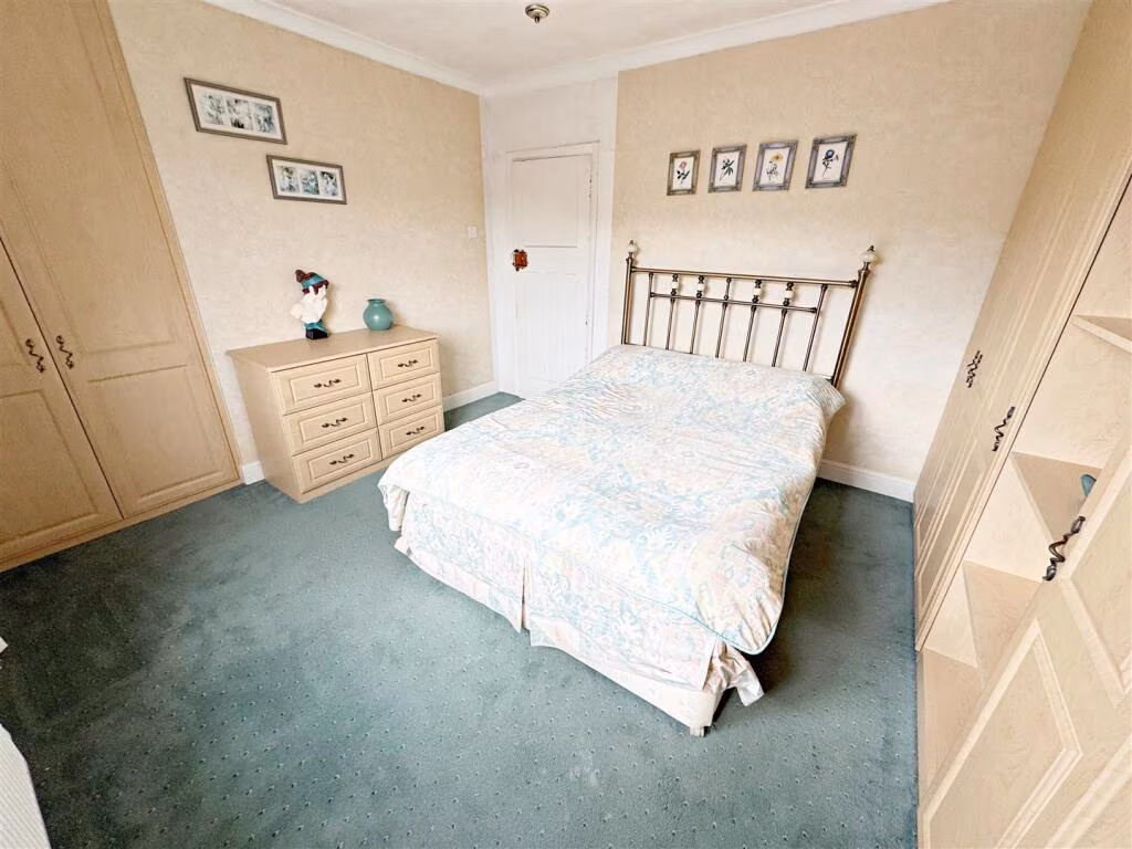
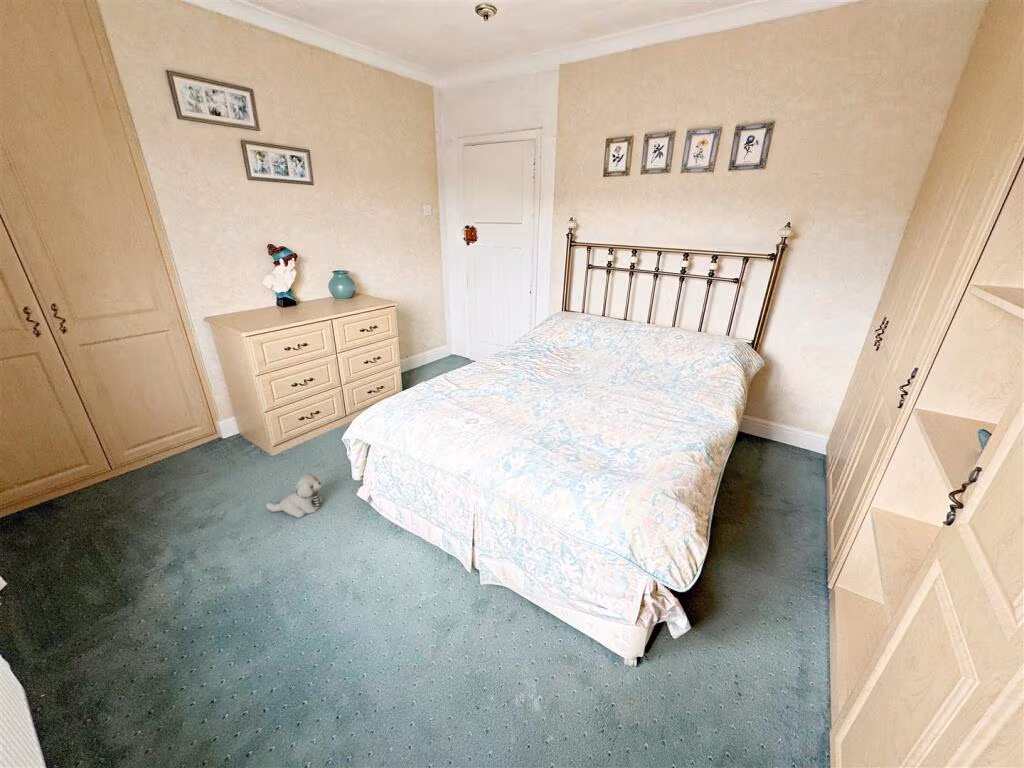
+ plush toy (295, 491)
